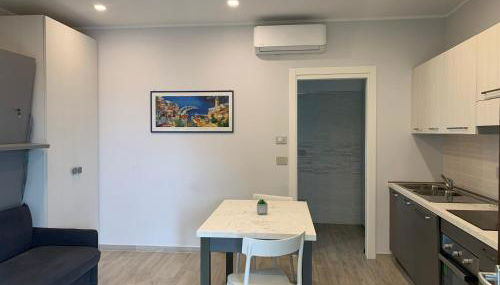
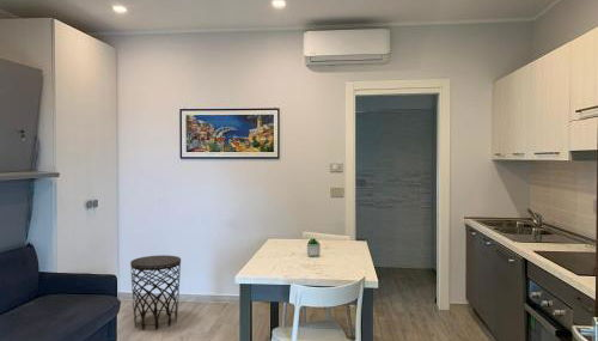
+ side table (158, 288)
